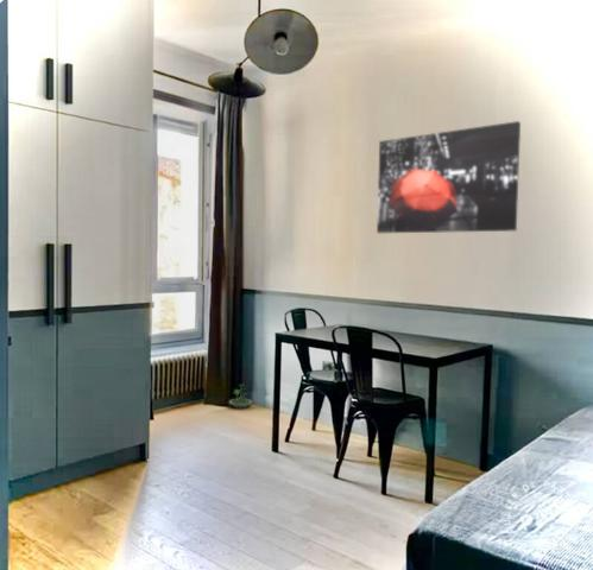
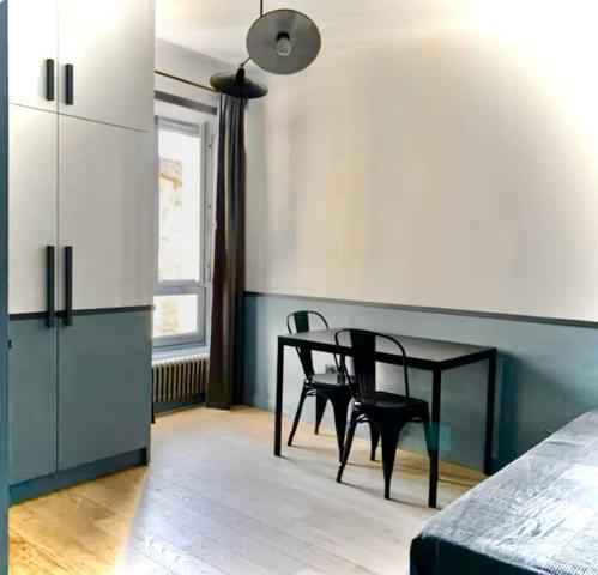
- wall art (442, 182)
- terrarium (240, 387)
